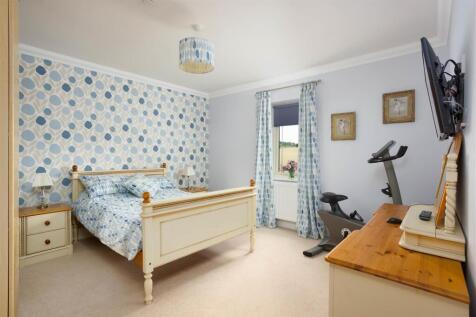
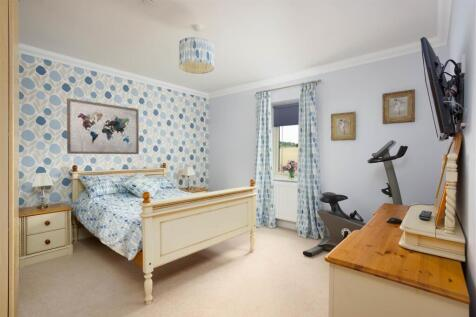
+ wall art (106, 129)
